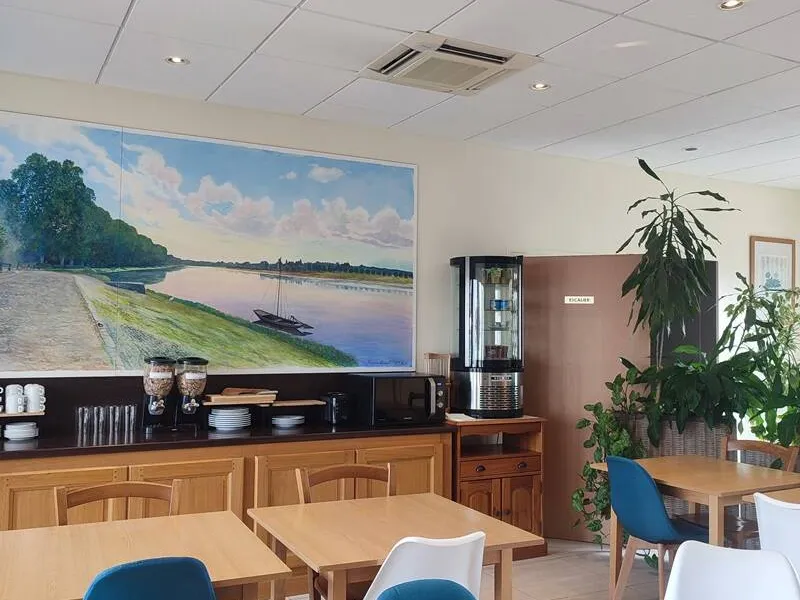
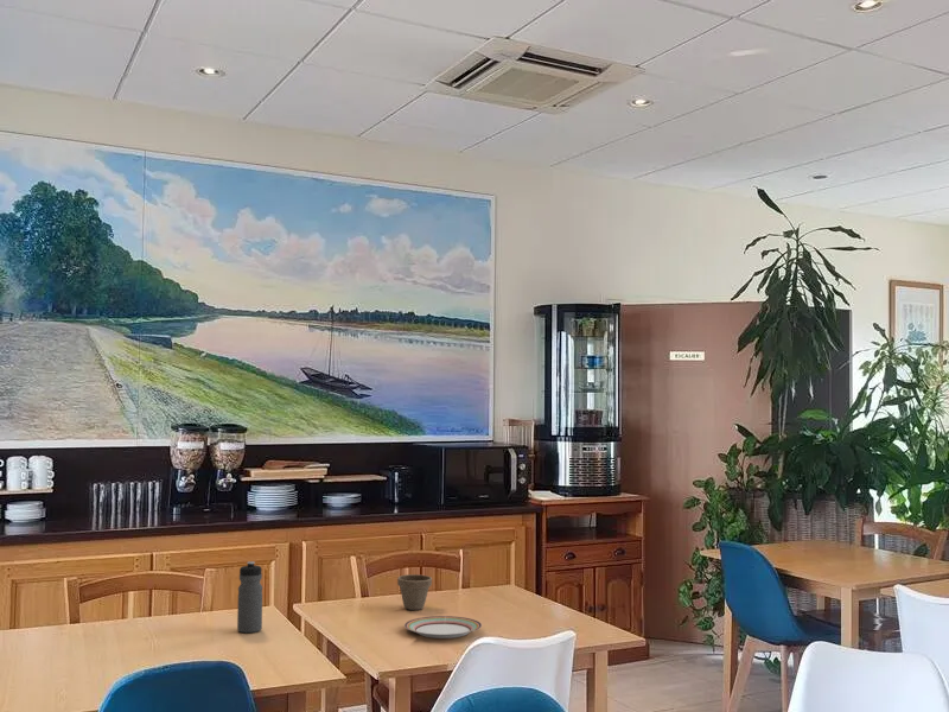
+ plate (442, 628)
+ water bottle (249, 596)
+ flower pot (414, 592)
